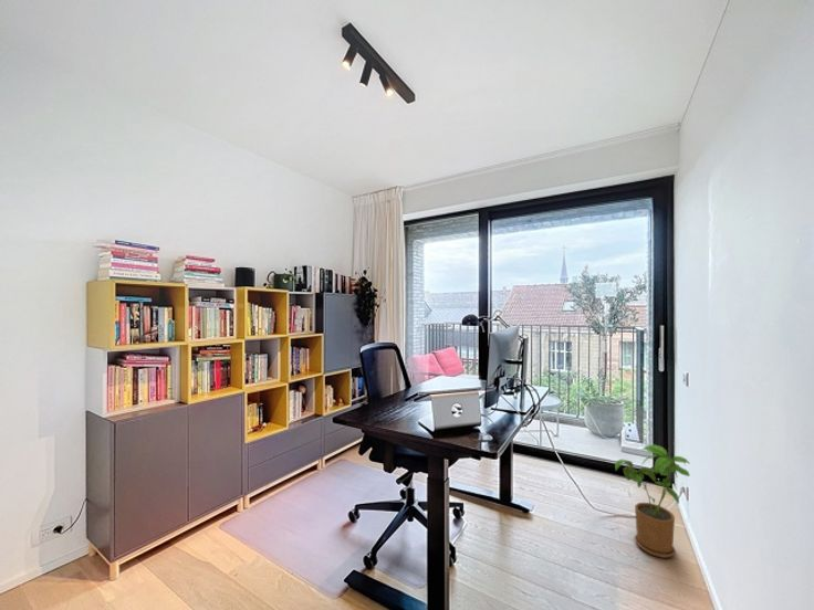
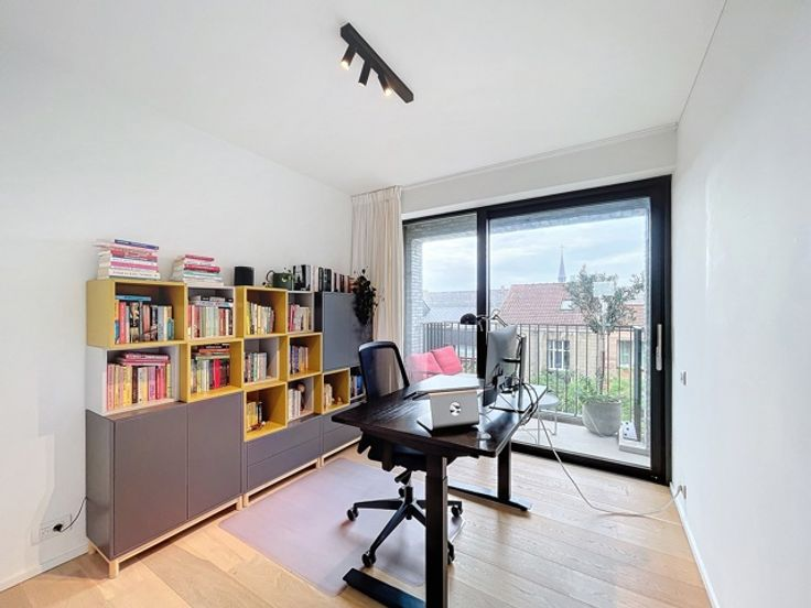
- house plant (649, 496)
